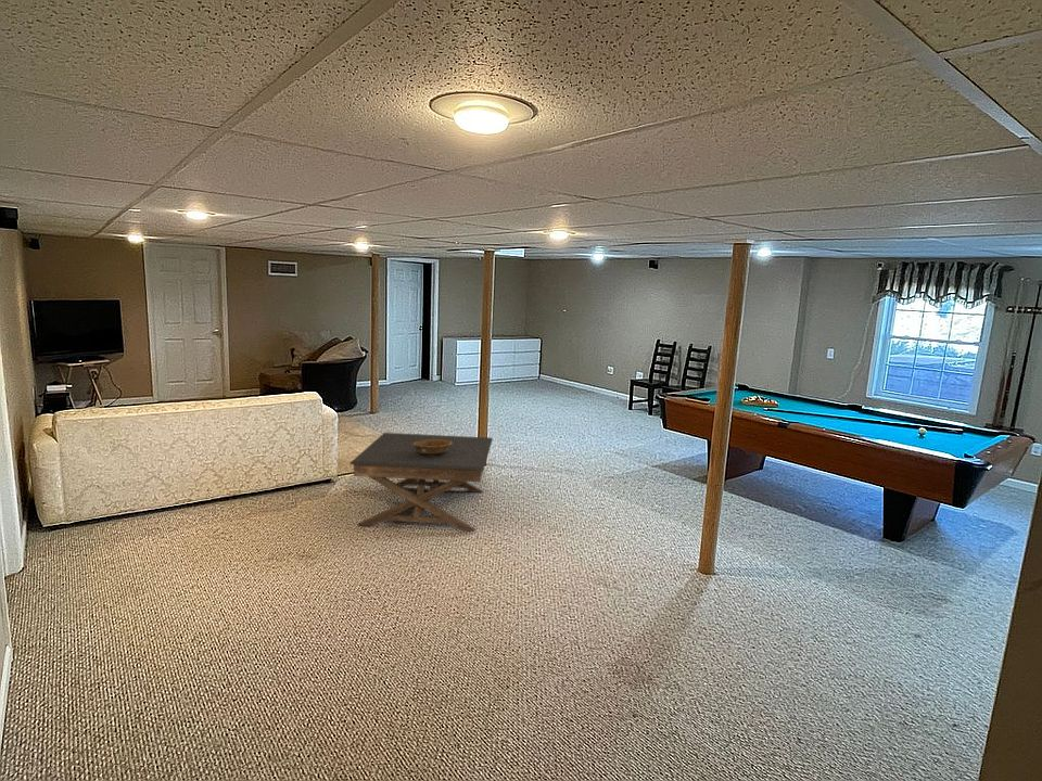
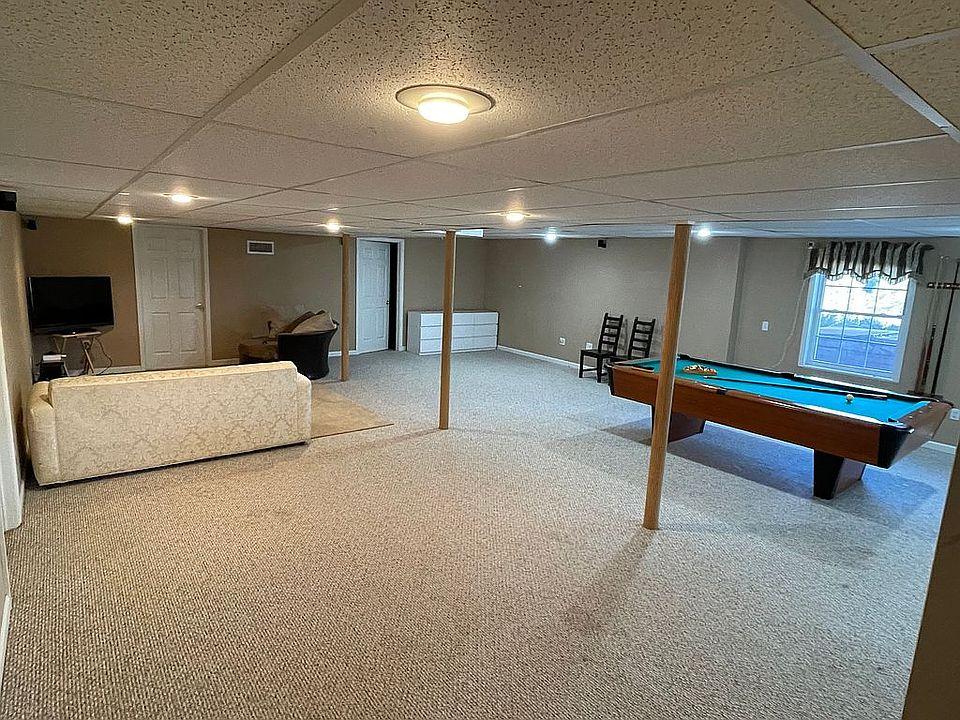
- decorative bowl (432, 447)
- coffee table (428, 477)
